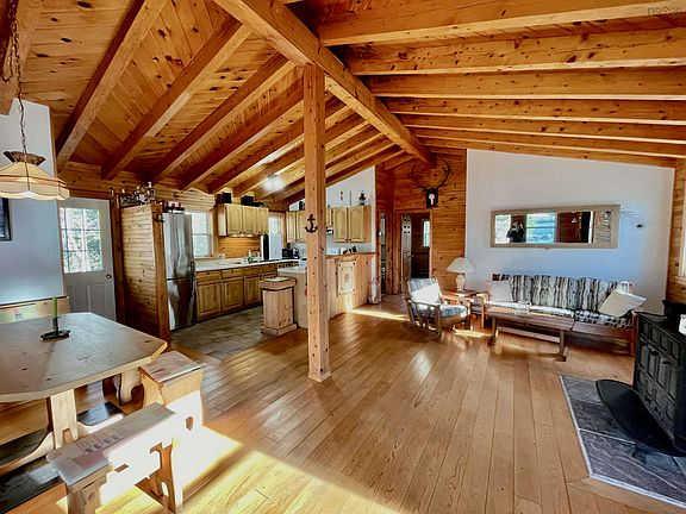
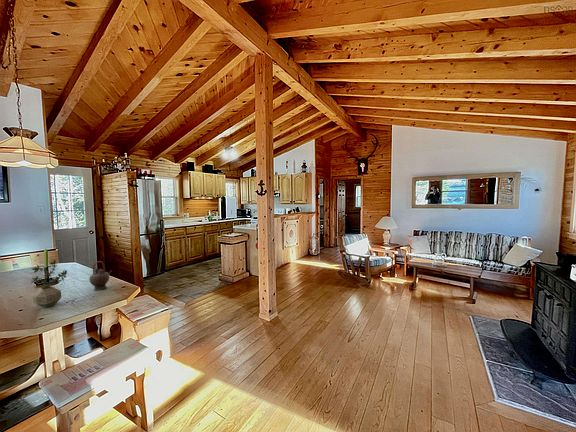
+ teapot (101, 274)
+ potted plant (50, 282)
